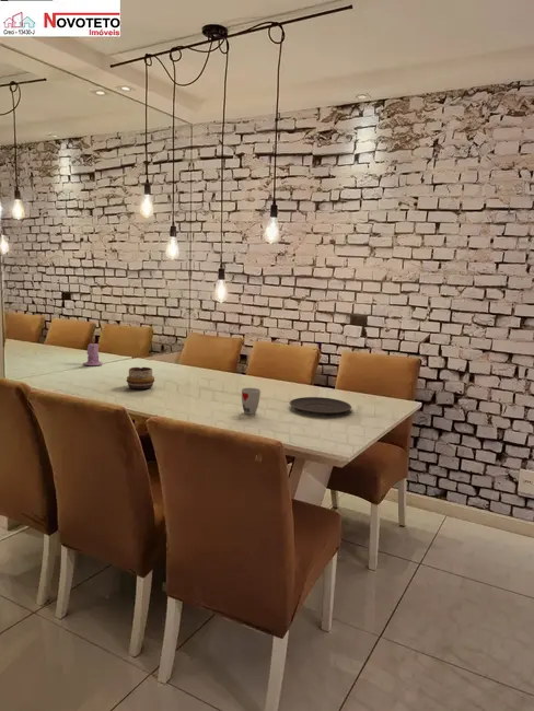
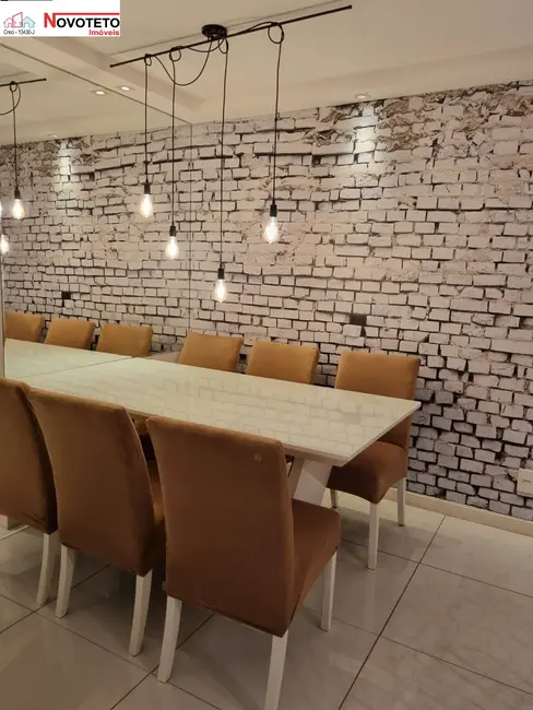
- candle (93, 352)
- cup (249, 400)
- plate (320, 406)
- decorative bowl (140, 377)
